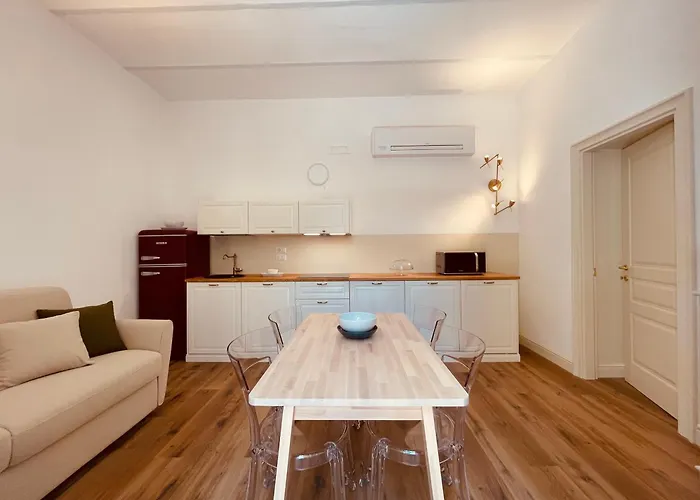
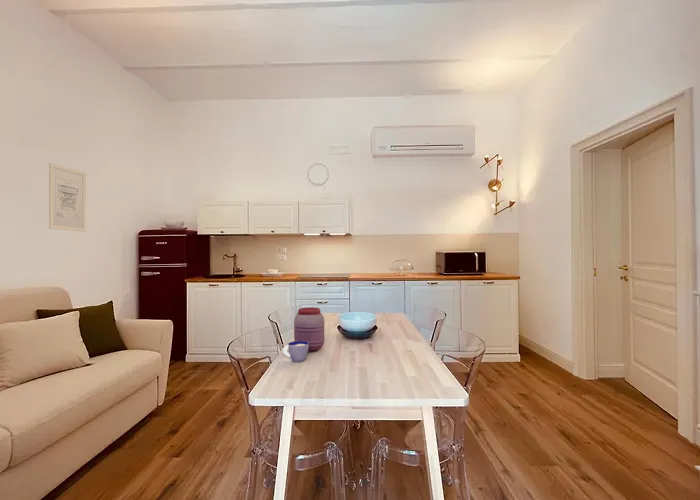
+ wall art (68, 199)
+ cup (295, 351)
+ jar (309, 329)
